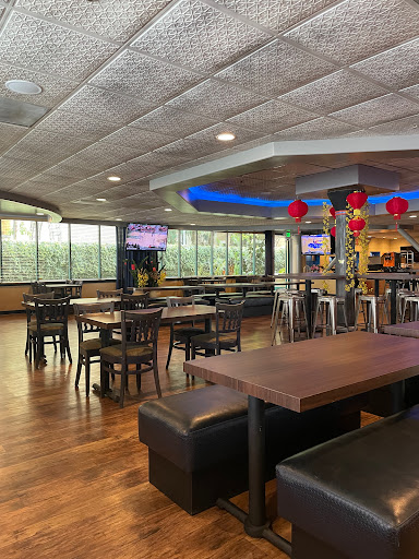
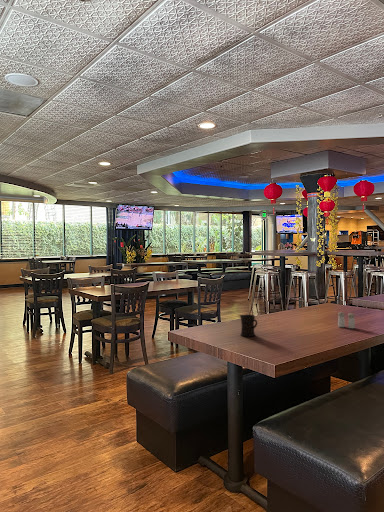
+ salt and pepper shaker (344, 320)
+ mug (248, 325)
